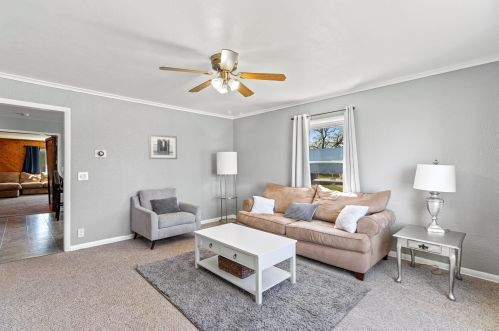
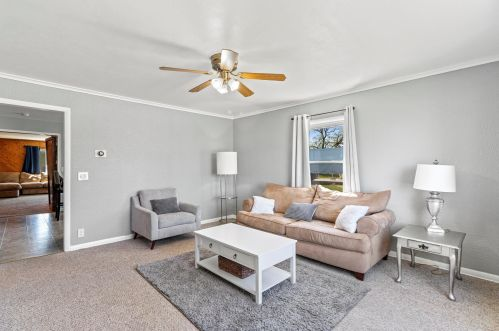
- wall art (163, 147)
